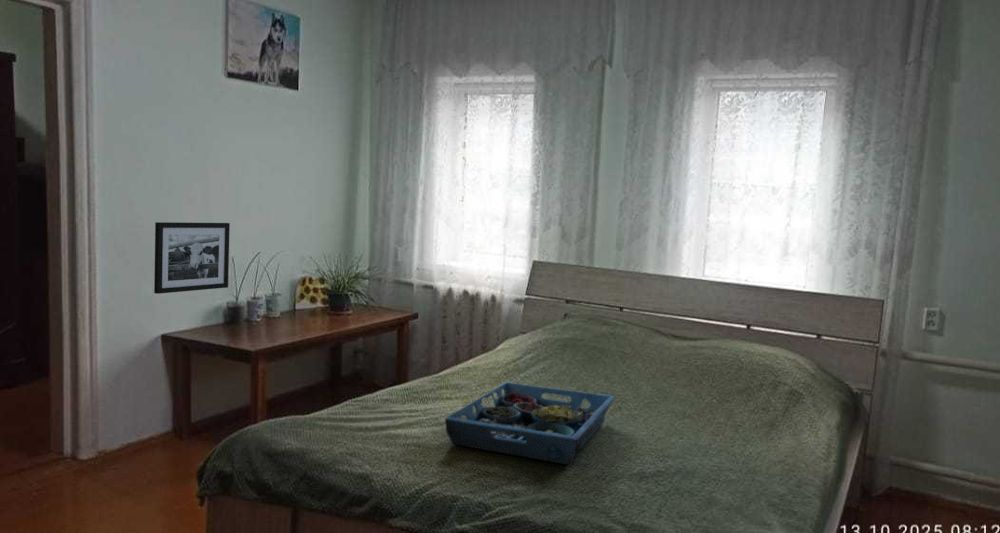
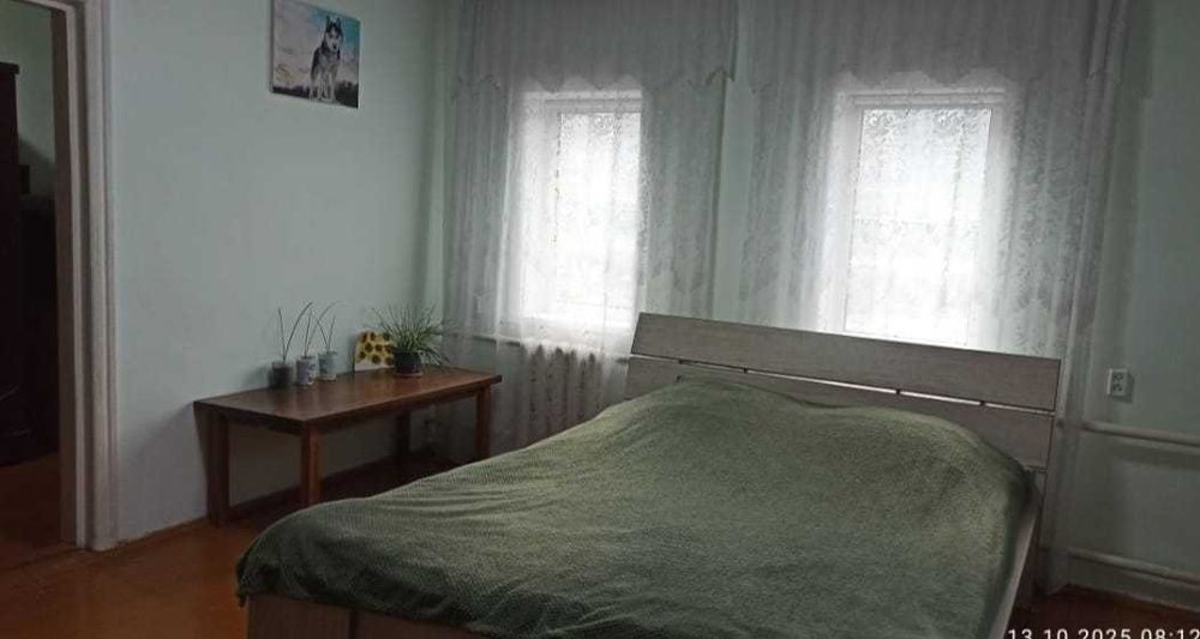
- picture frame (193, 256)
- serving tray (536, 417)
